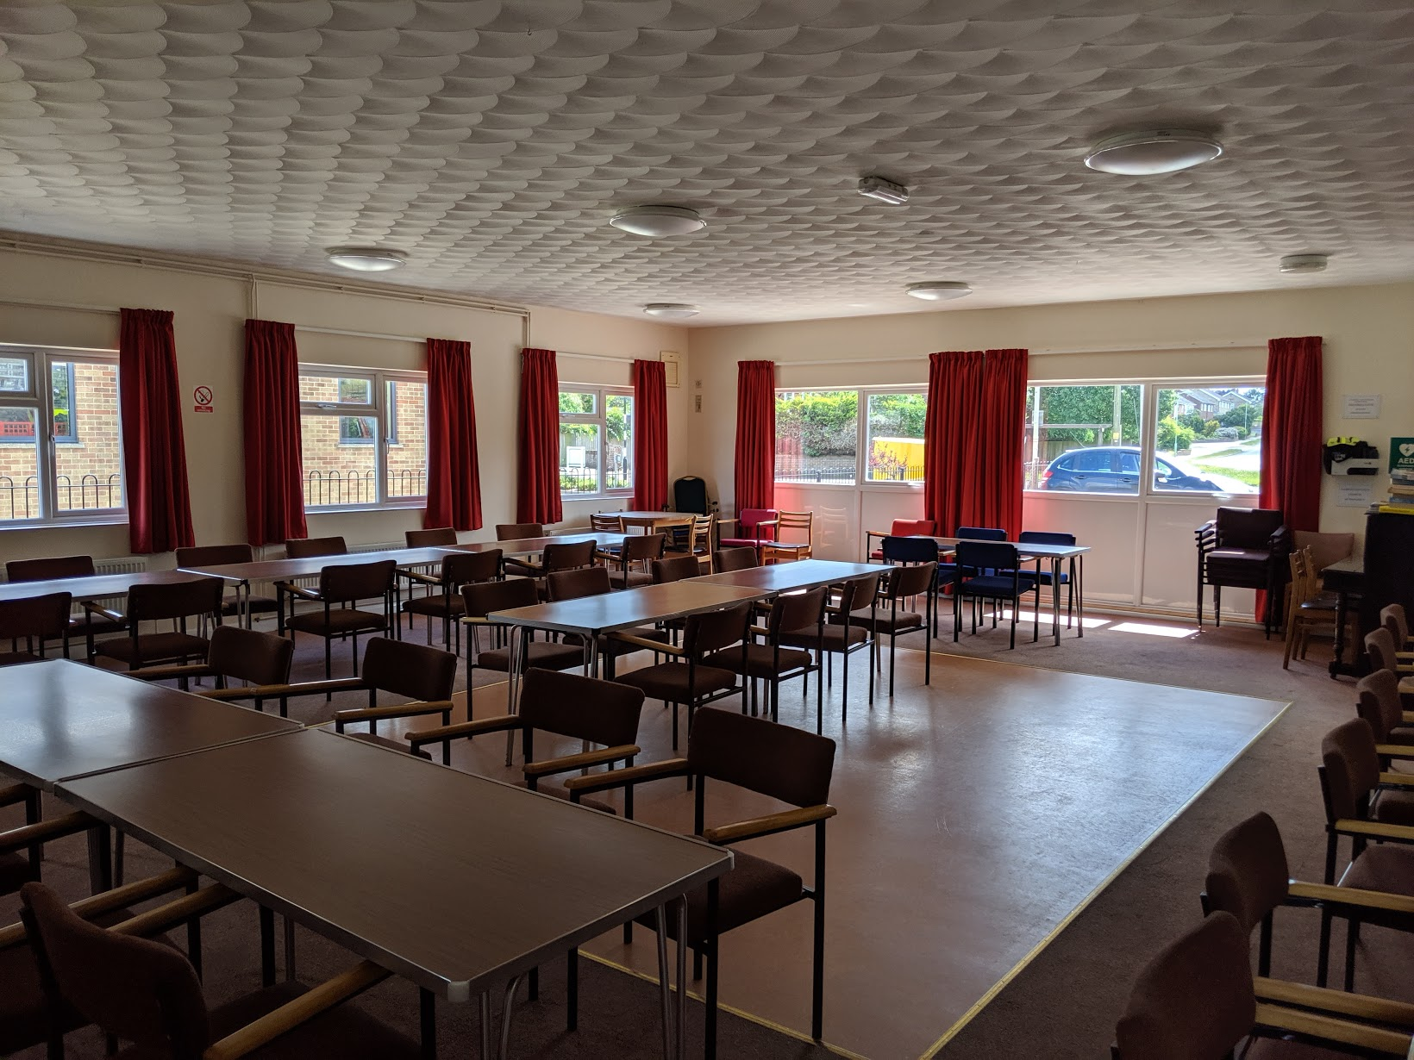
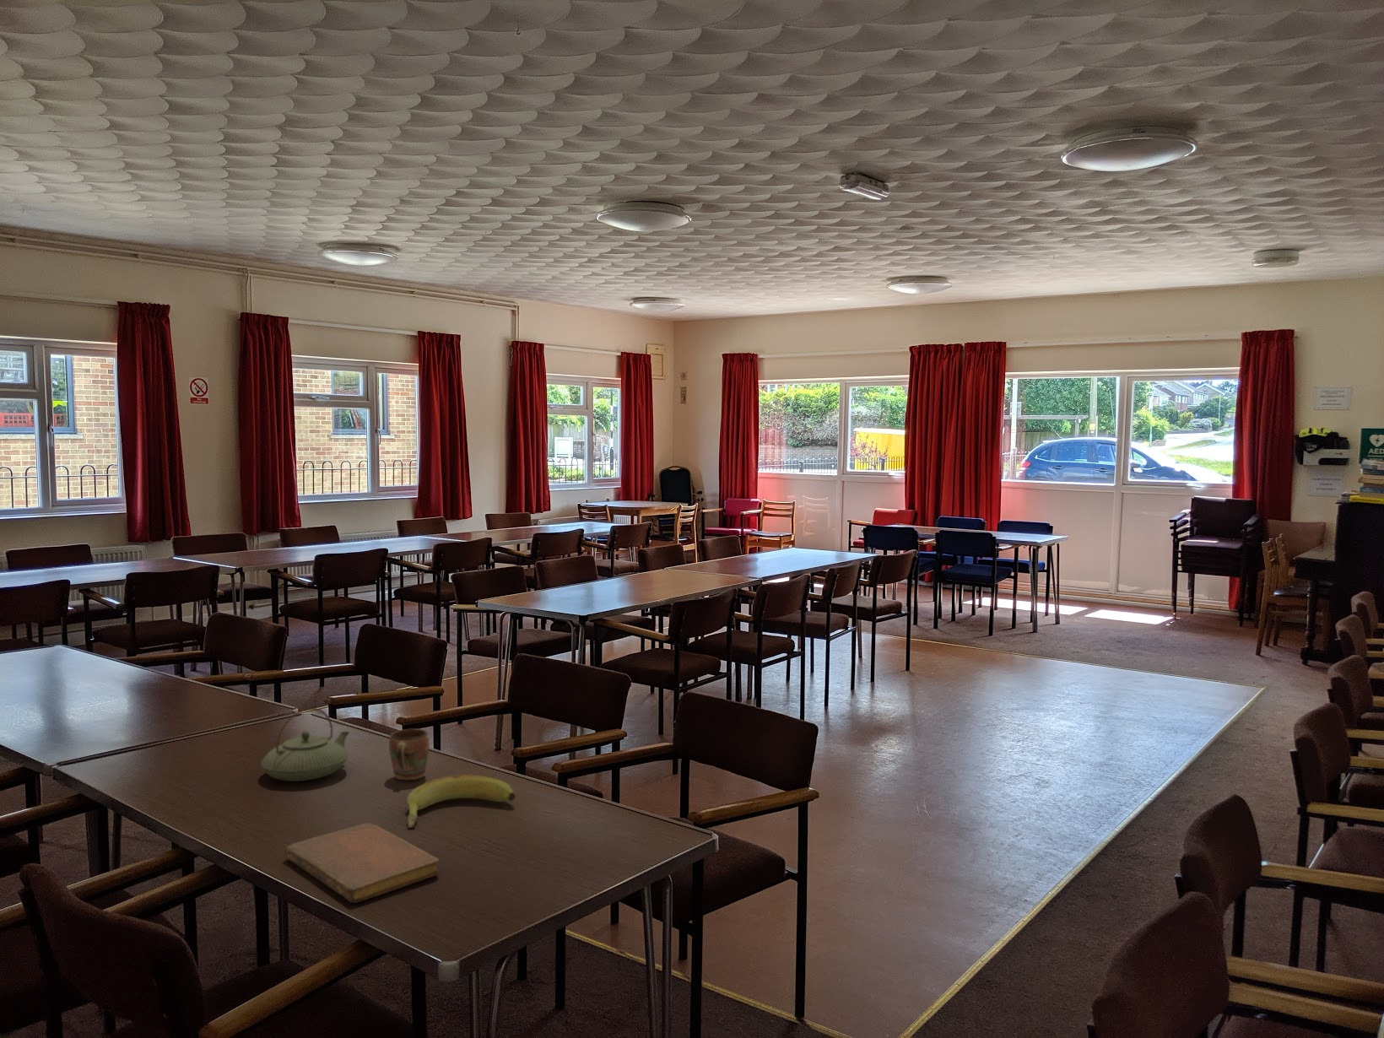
+ notebook (361, 859)
+ banana (451, 798)
+ teapot (309, 739)
+ mug (406, 756)
